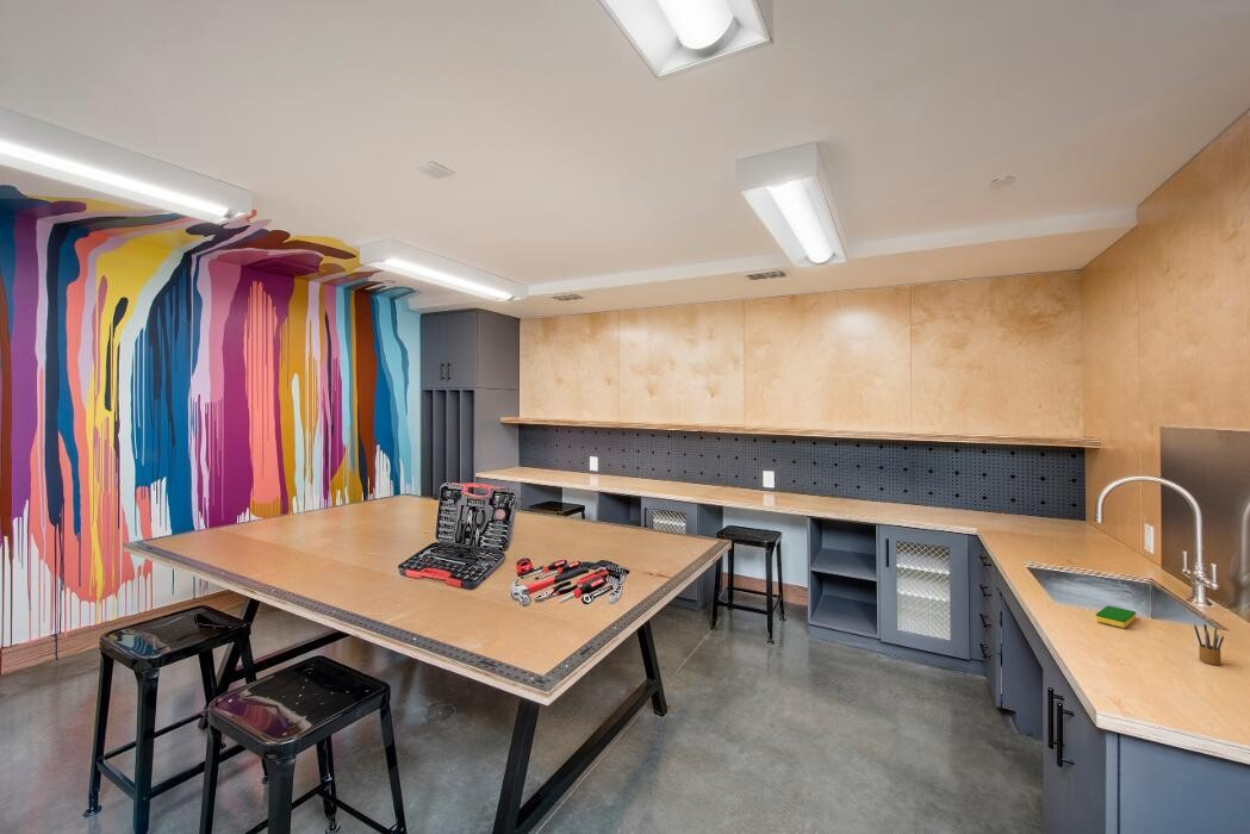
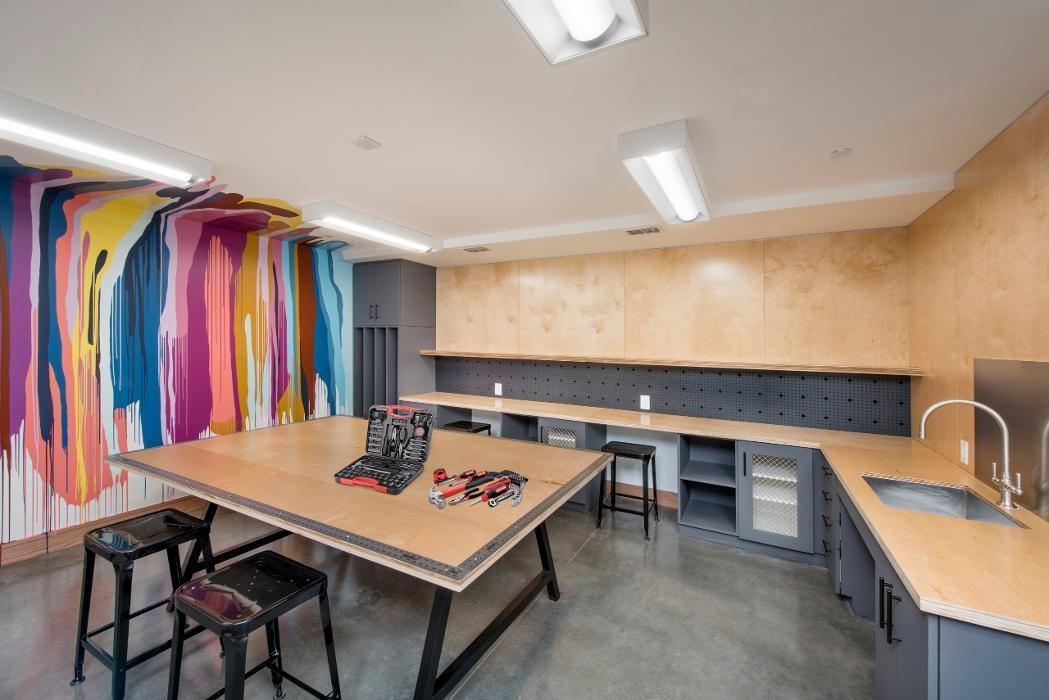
- pencil box (1208, 642)
- dish sponge (1115, 616)
